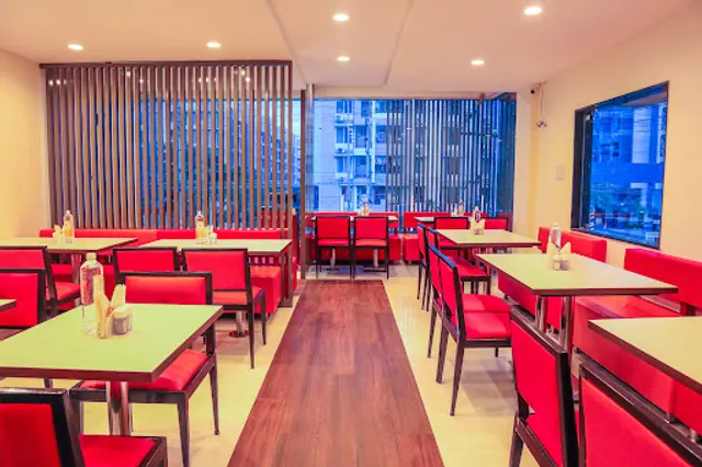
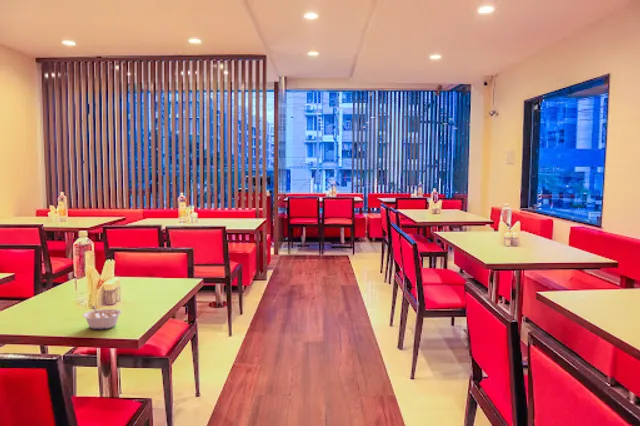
+ legume (101, 318)
